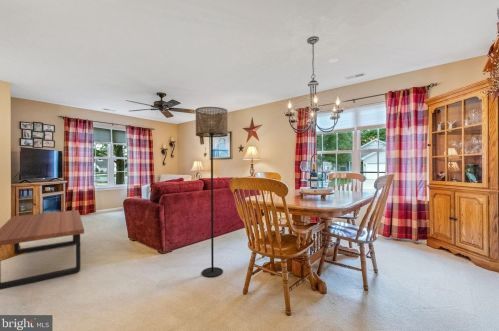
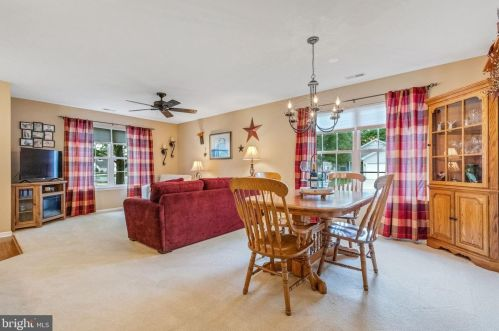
- coffee table (44, 238)
- floor lamp (212, 191)
